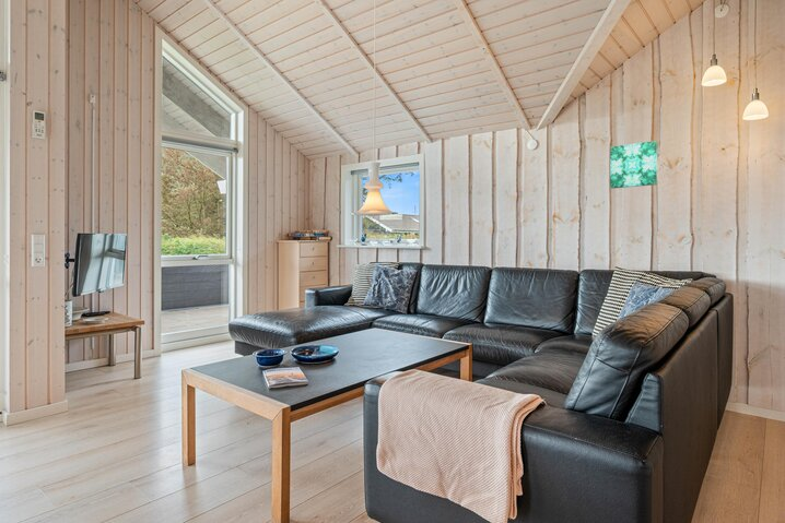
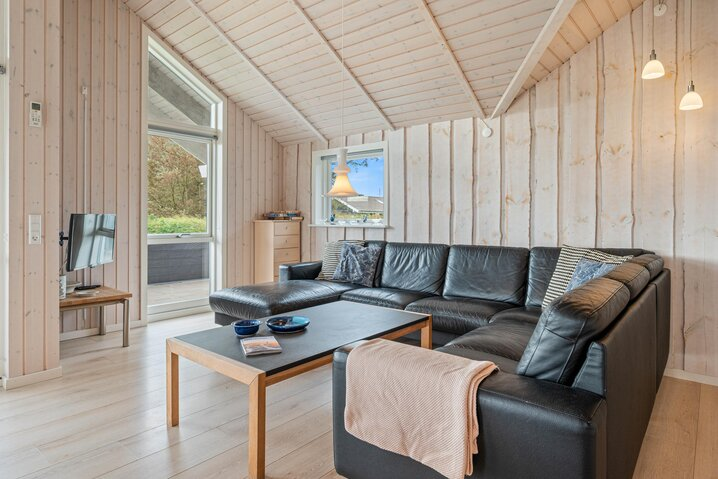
- wall art (633, 165)
